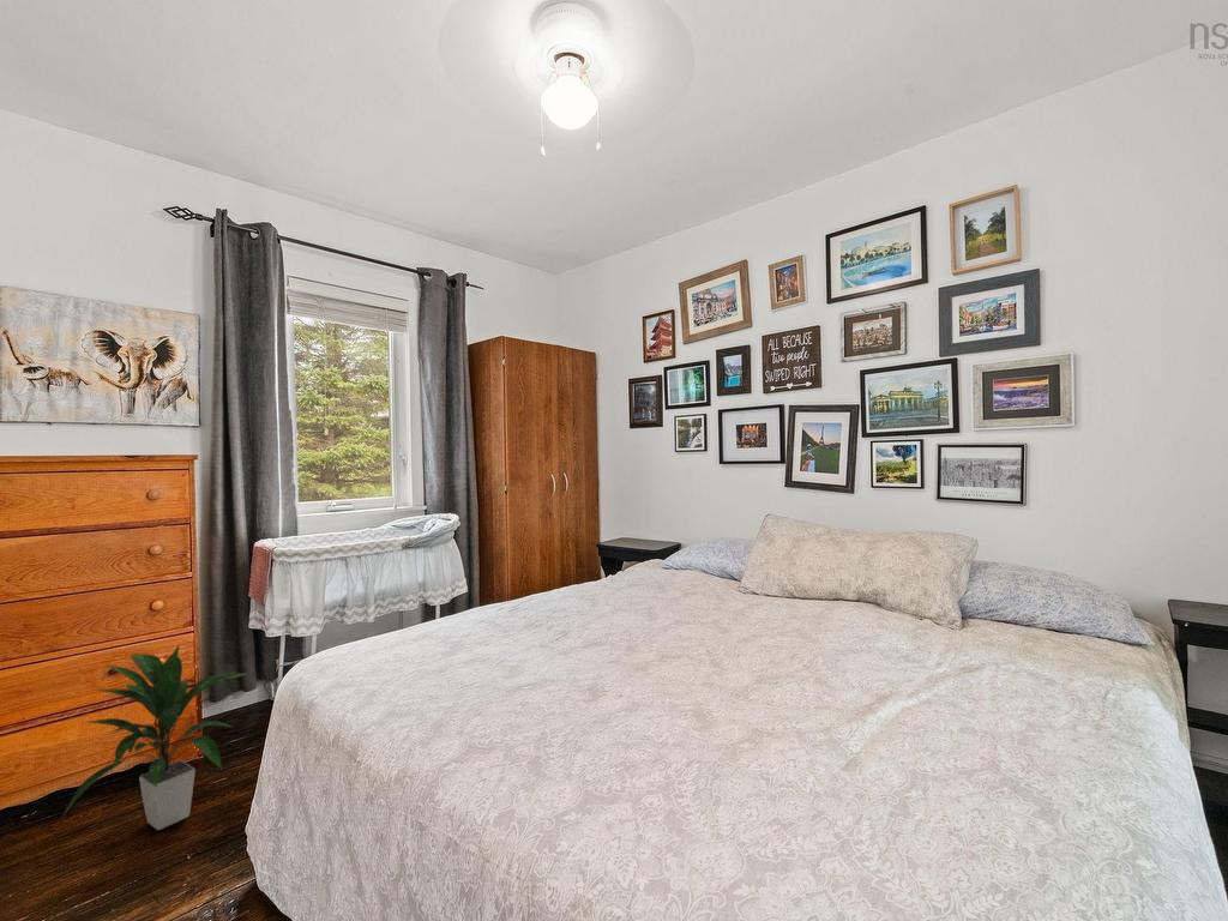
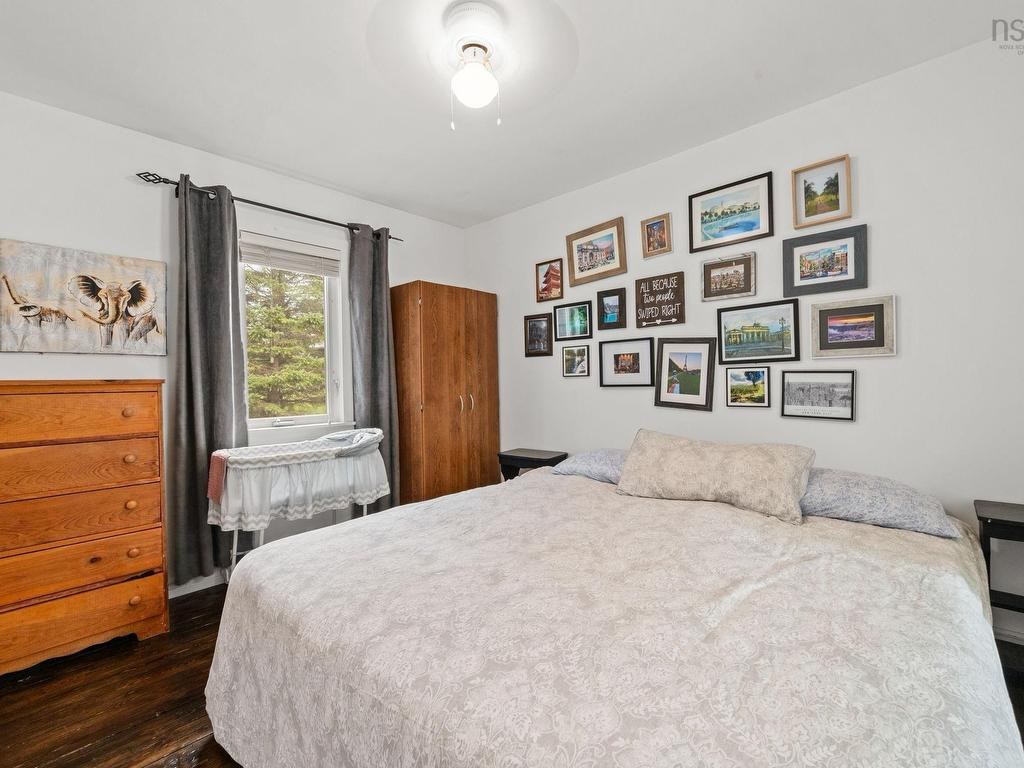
- indoor plant (157, 733)
